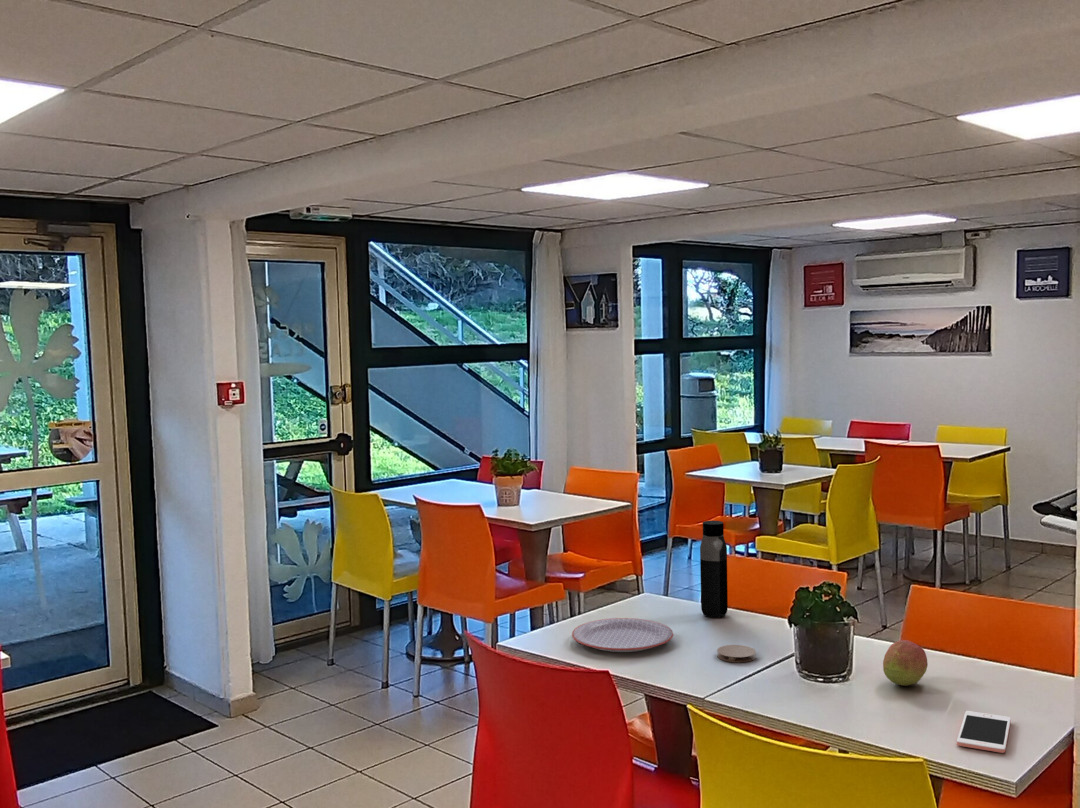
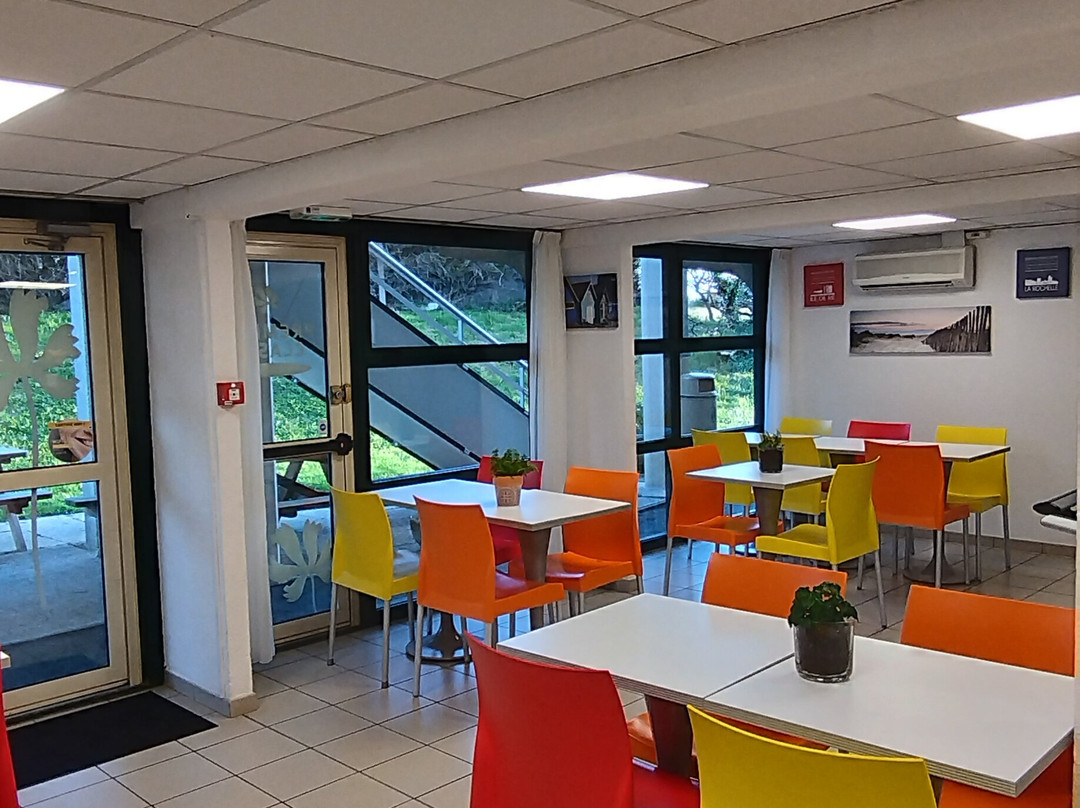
- coaster (736, 653)
- fruit (904, 663)
- cell phone (984, 730)
- plate (622, 636)
- water bottle (713, 568)
